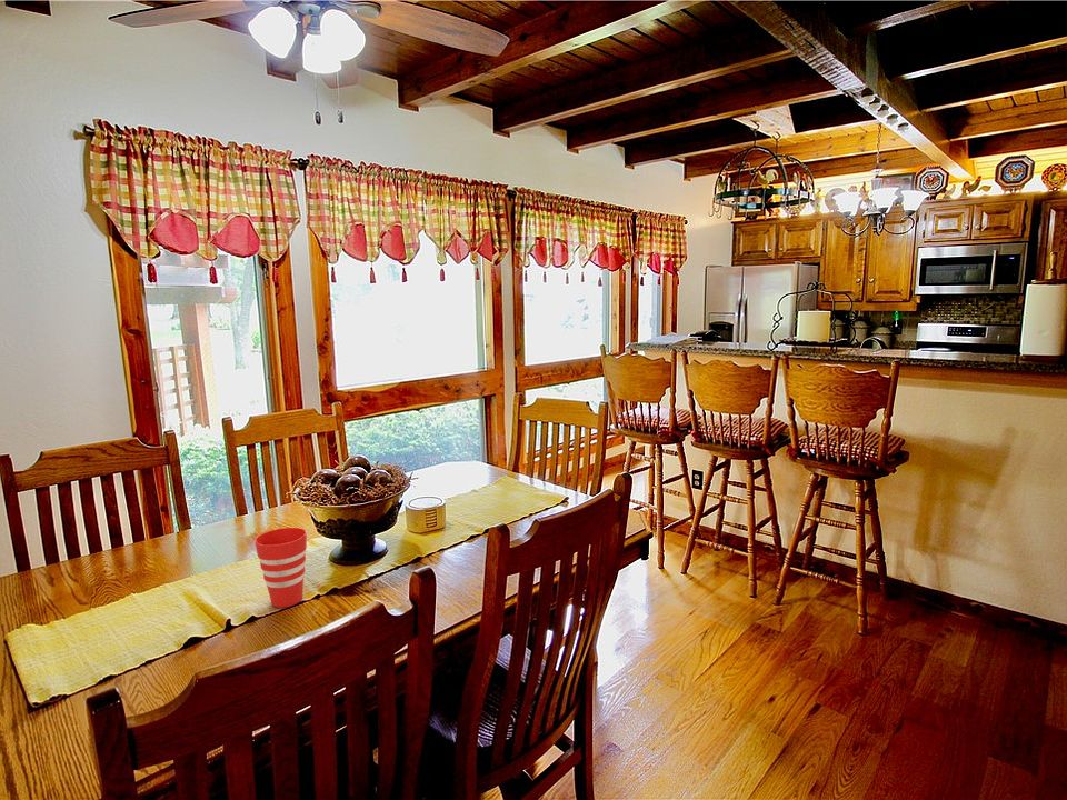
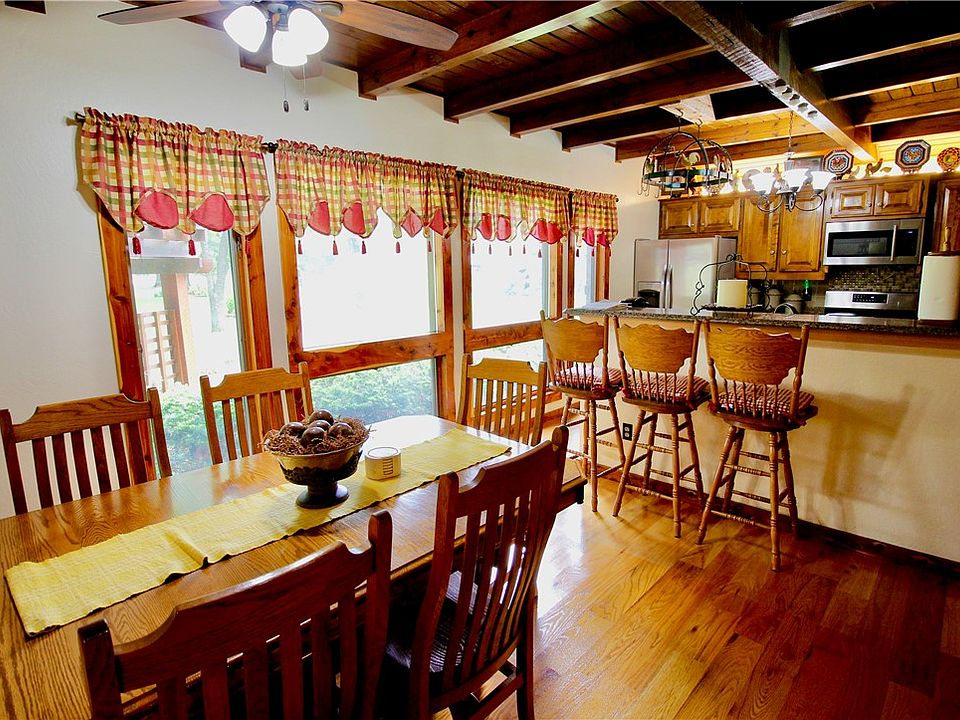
- cup (283, 568)
